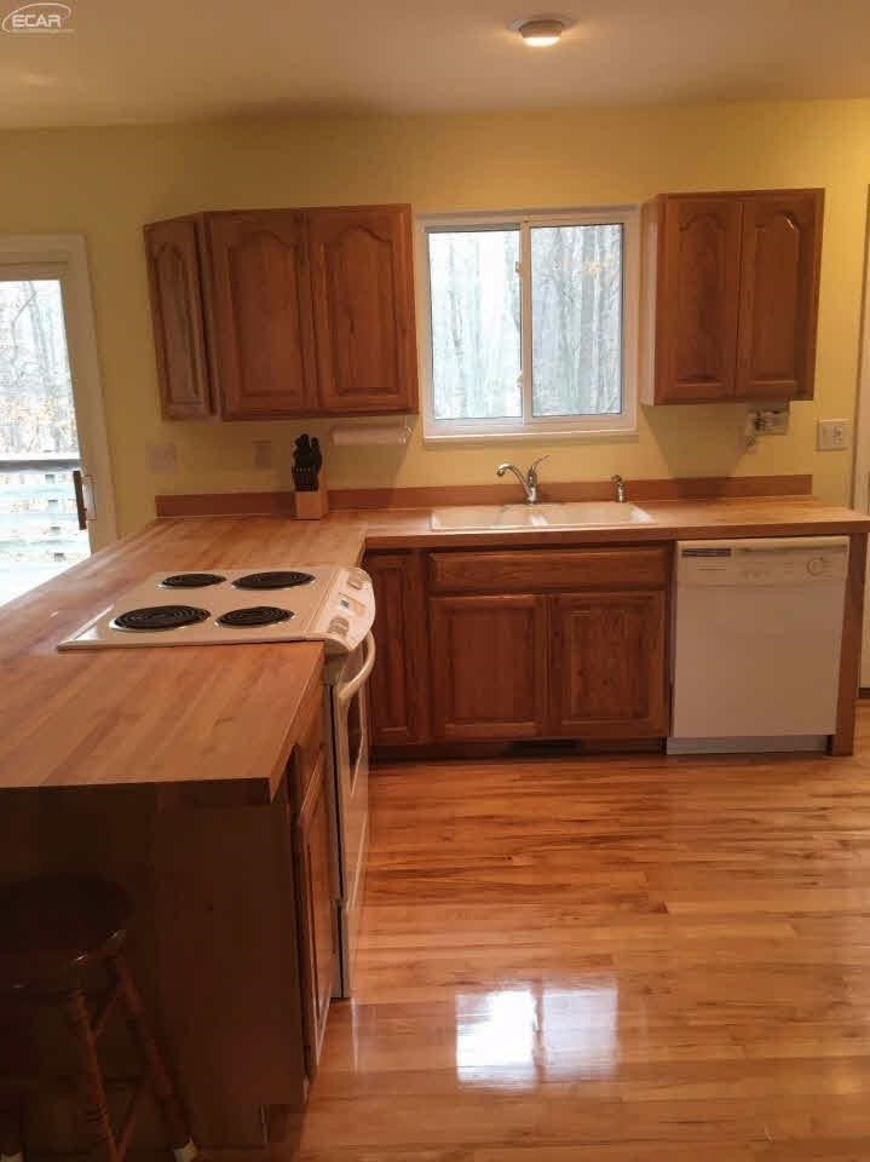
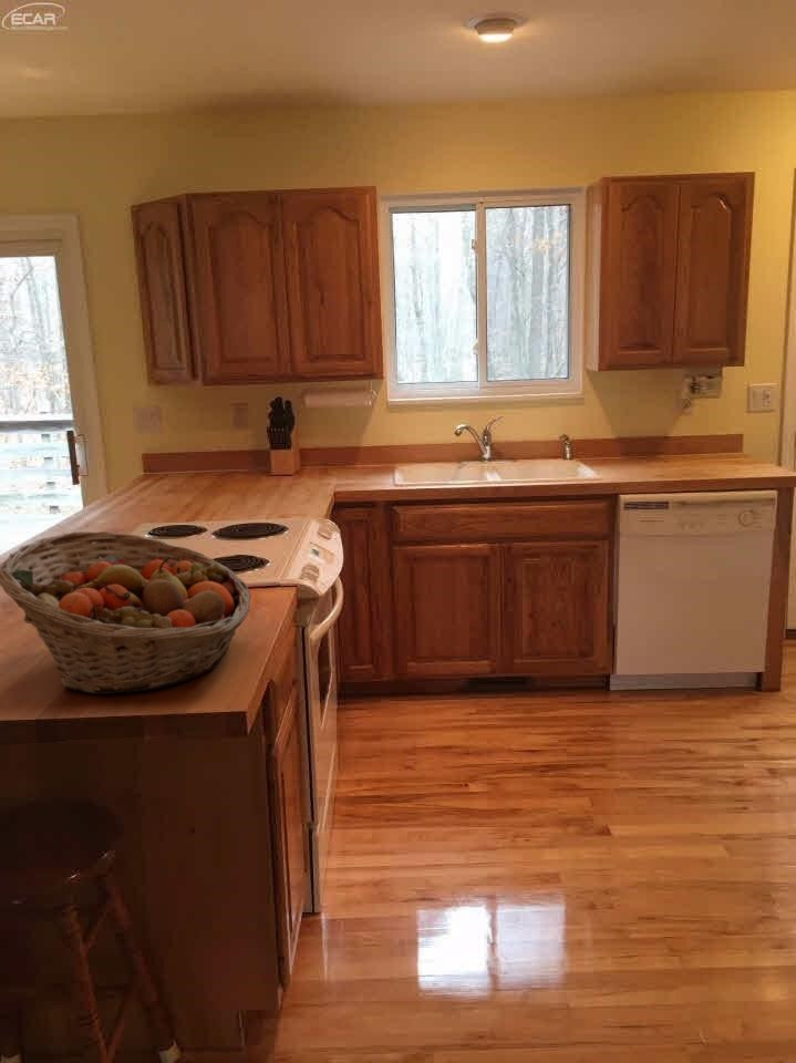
+ fruit basket (134, 601)
